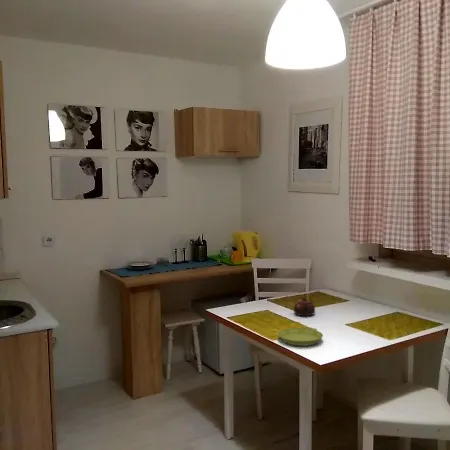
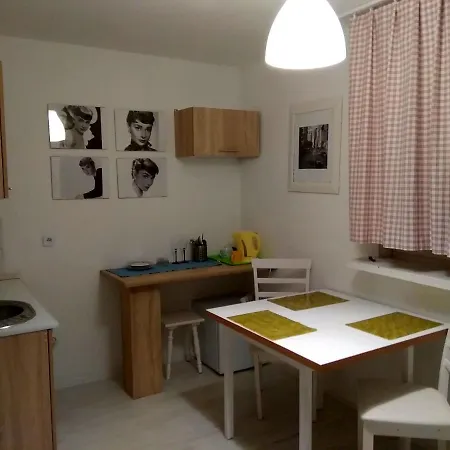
- teapot (304, 305)
- saucer (300, 337)
